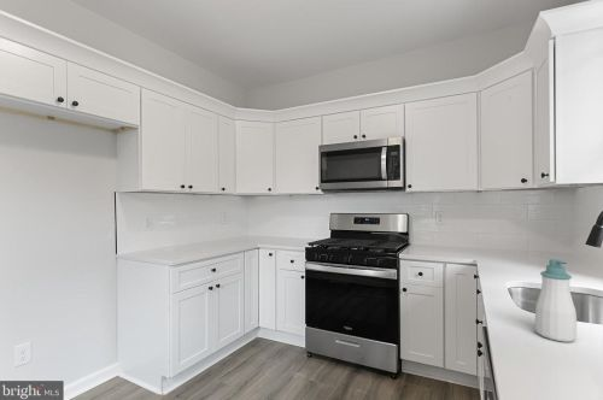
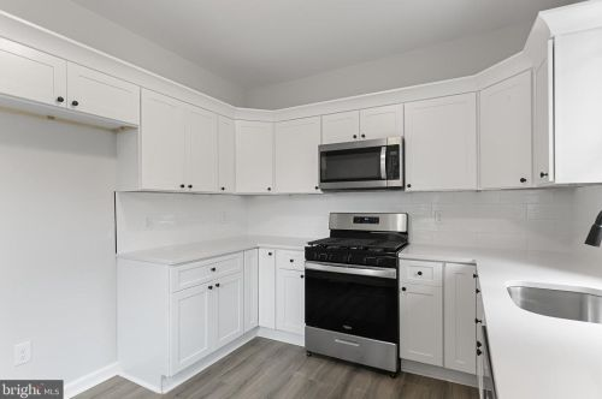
- soap bottle (555, 298)
